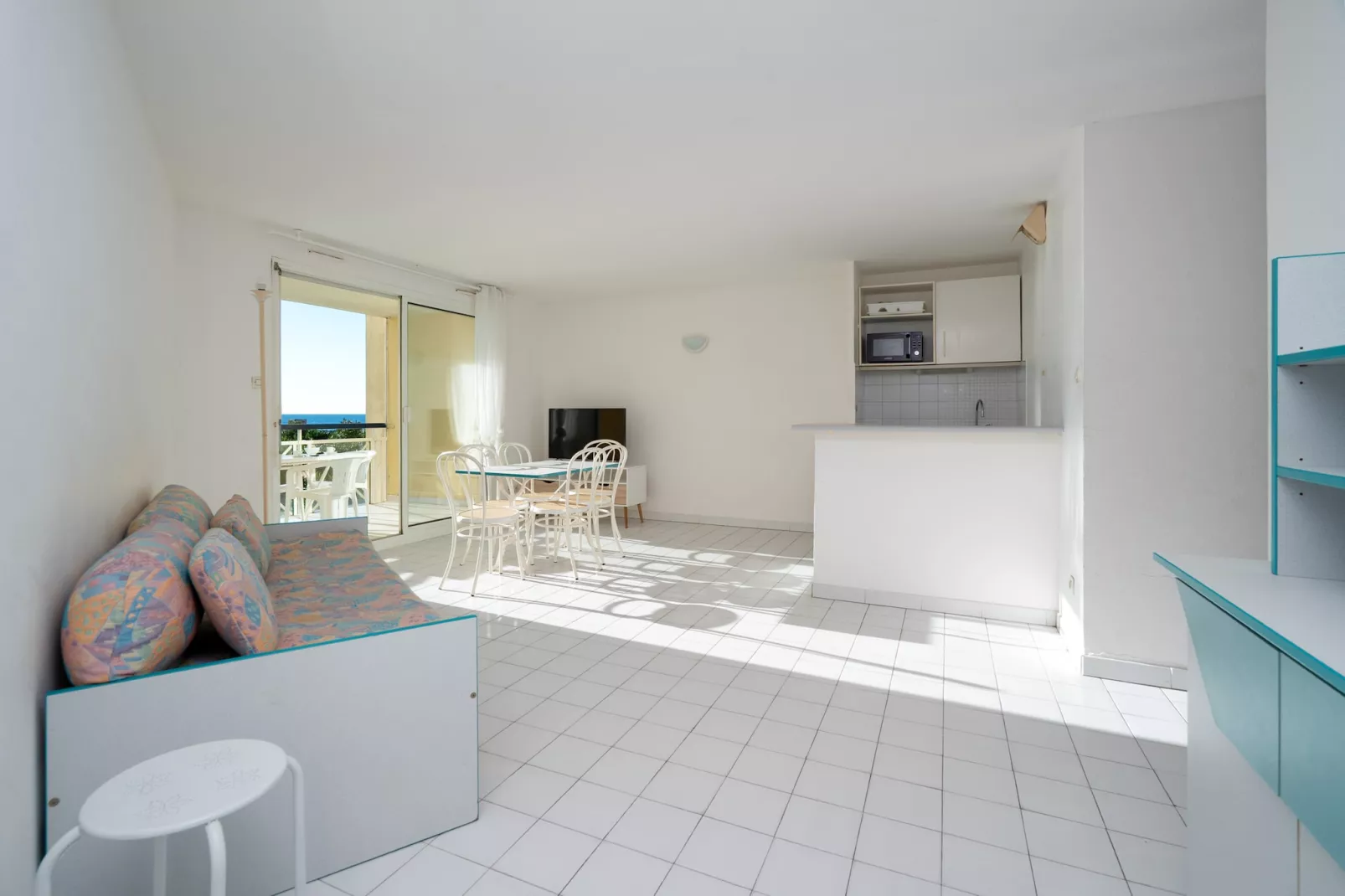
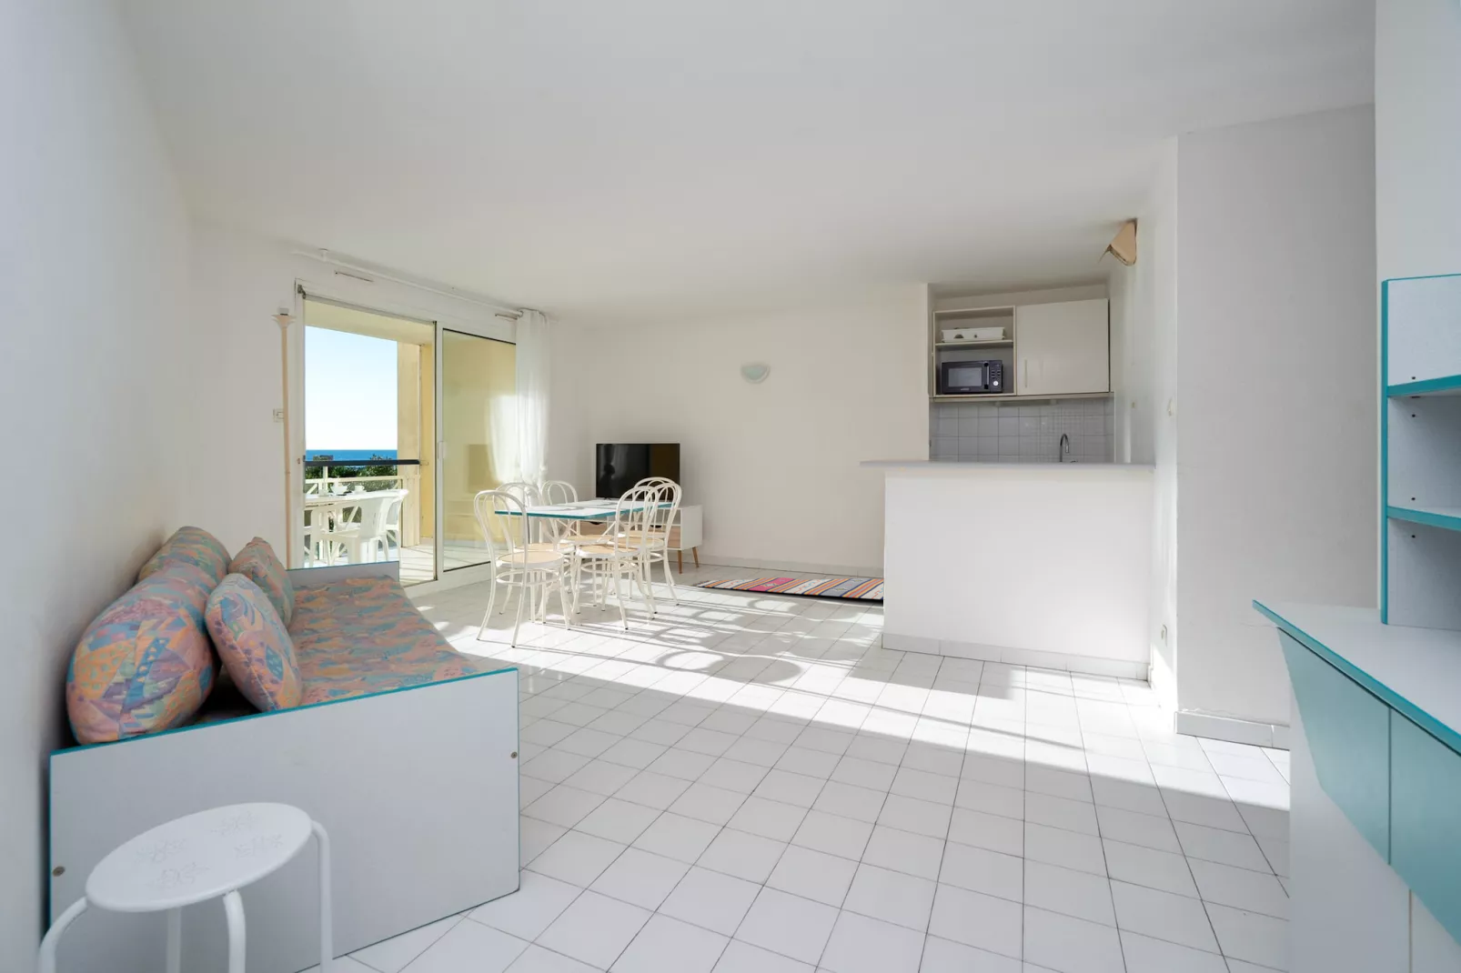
+ rug (814, 583)
